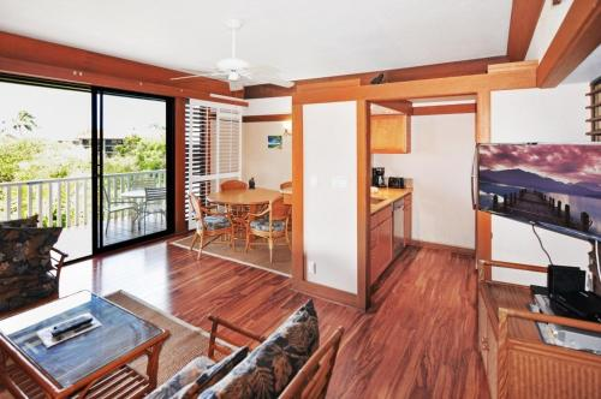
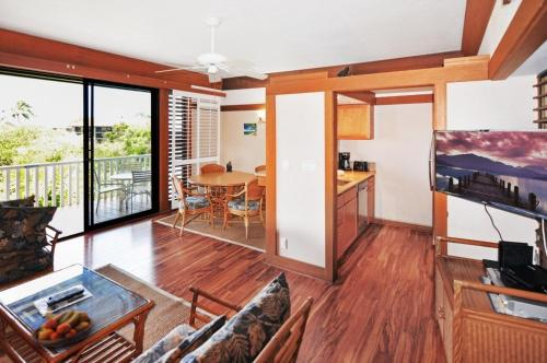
+ fruit bowl (62, 325)
